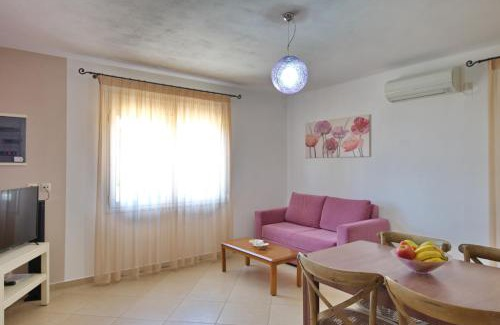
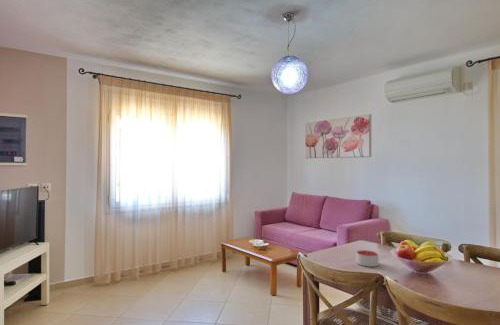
+ candle (367, 257)
